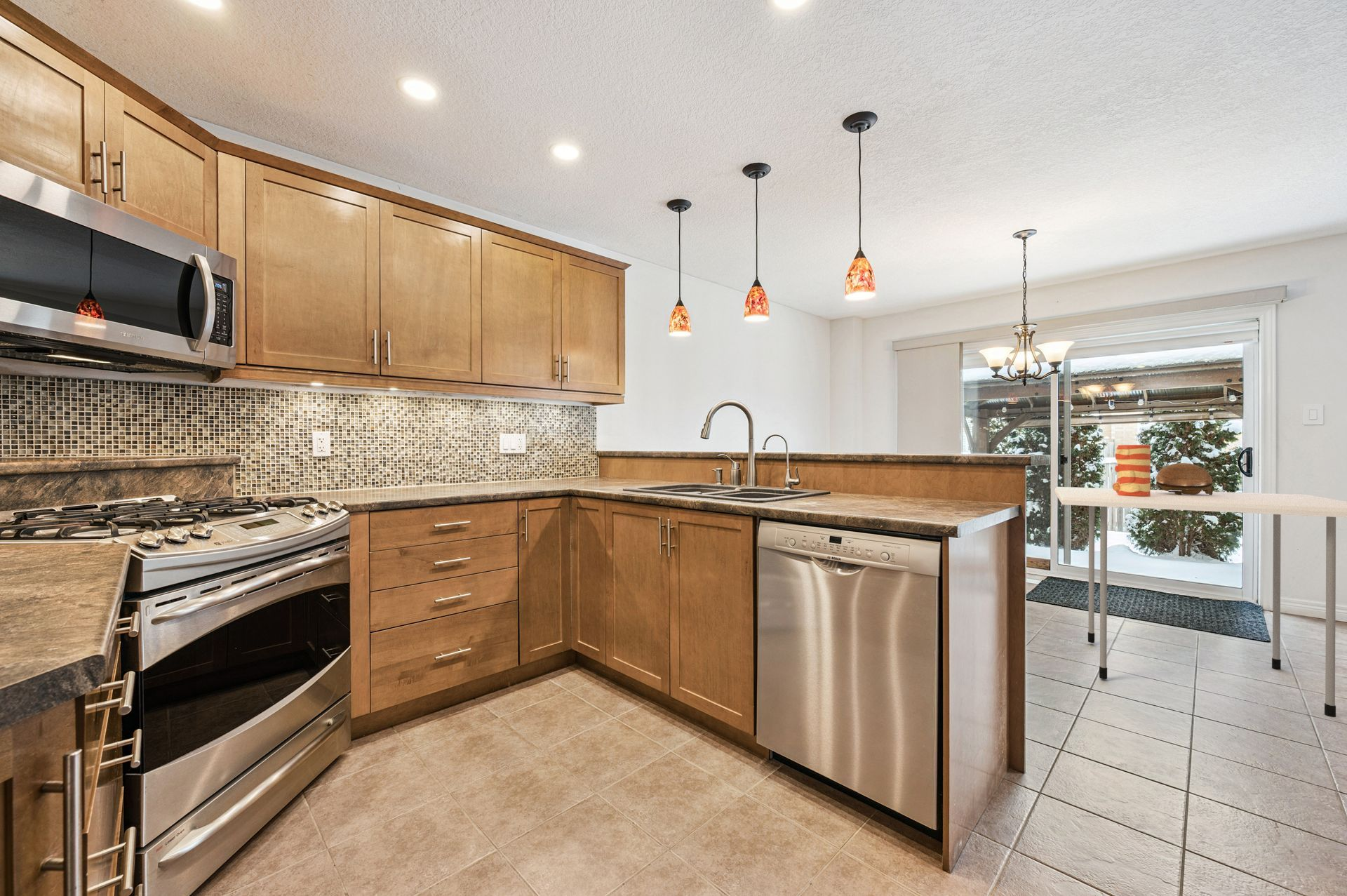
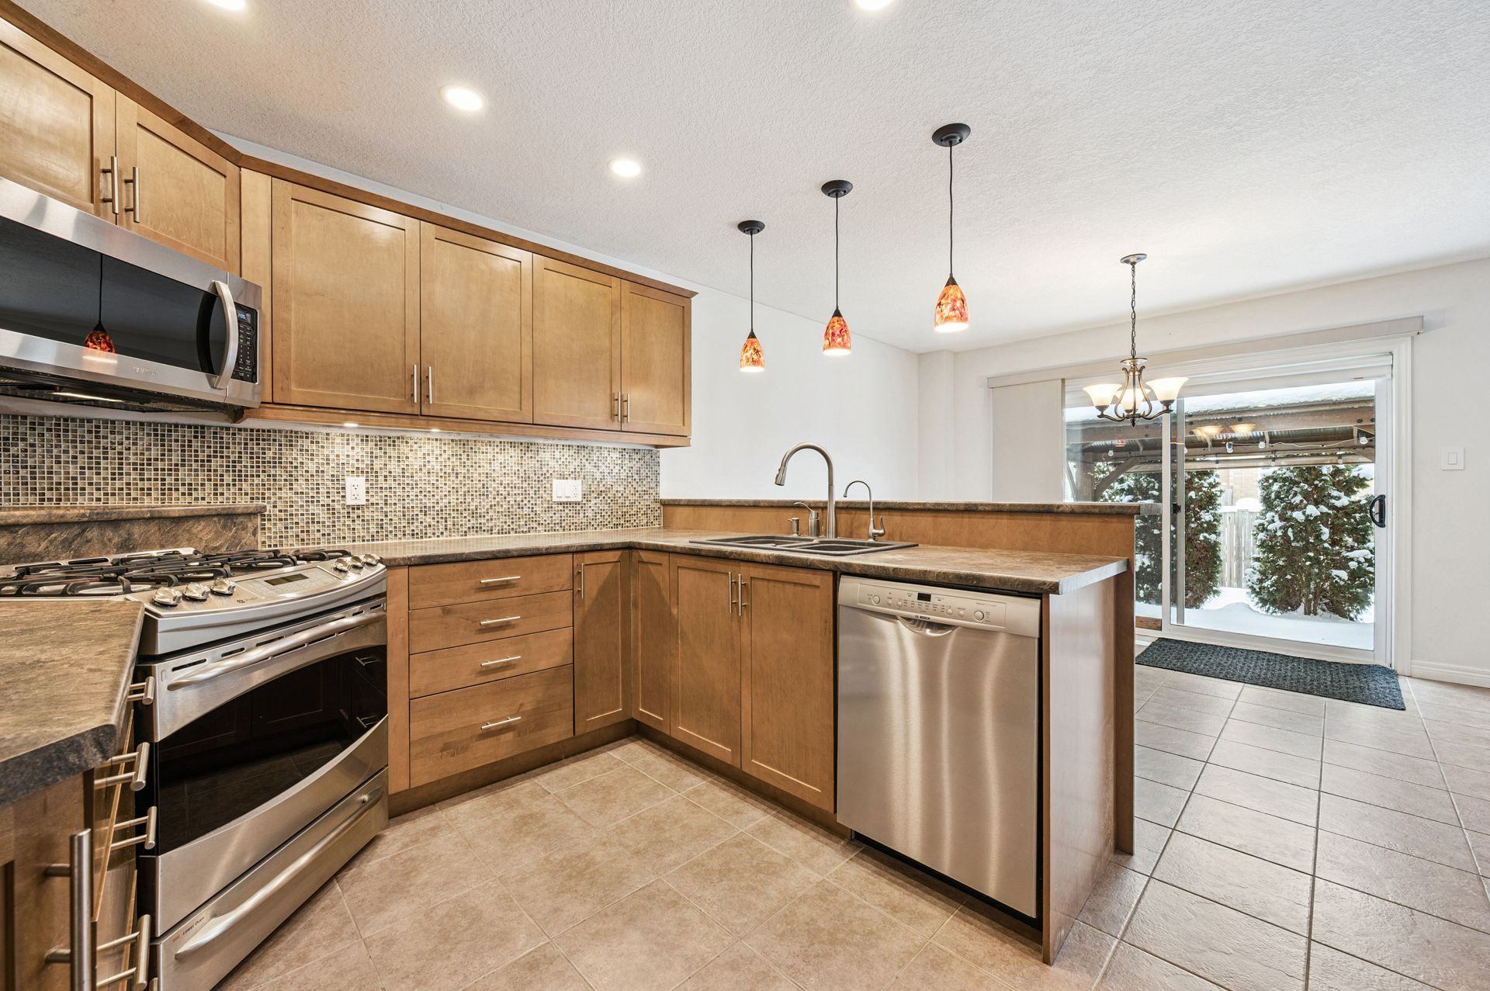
- vase (1131, 469)
- decorative bowl (1183, 478)
- dining table (1192, 510)
